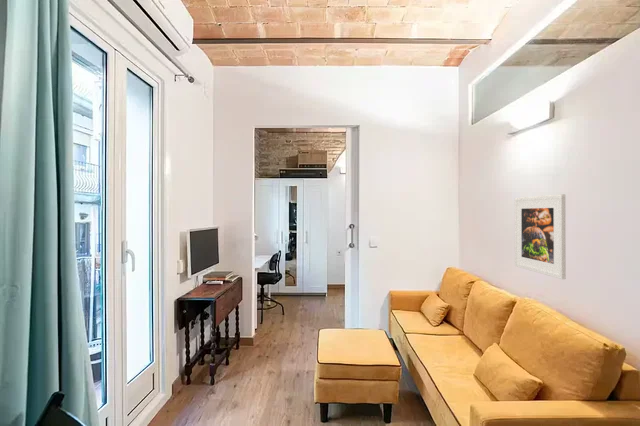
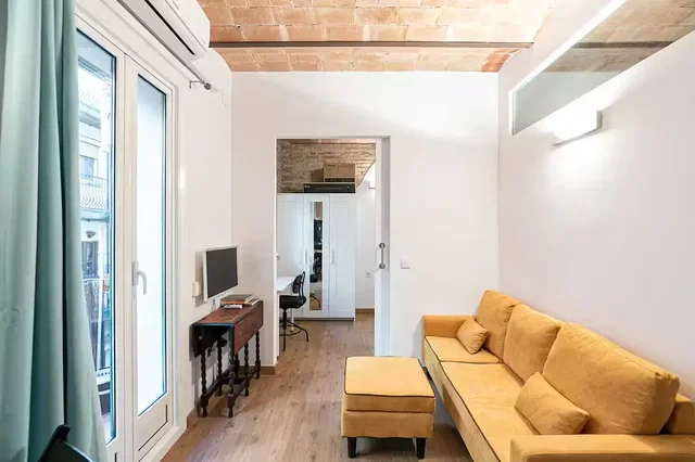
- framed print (537, 234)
